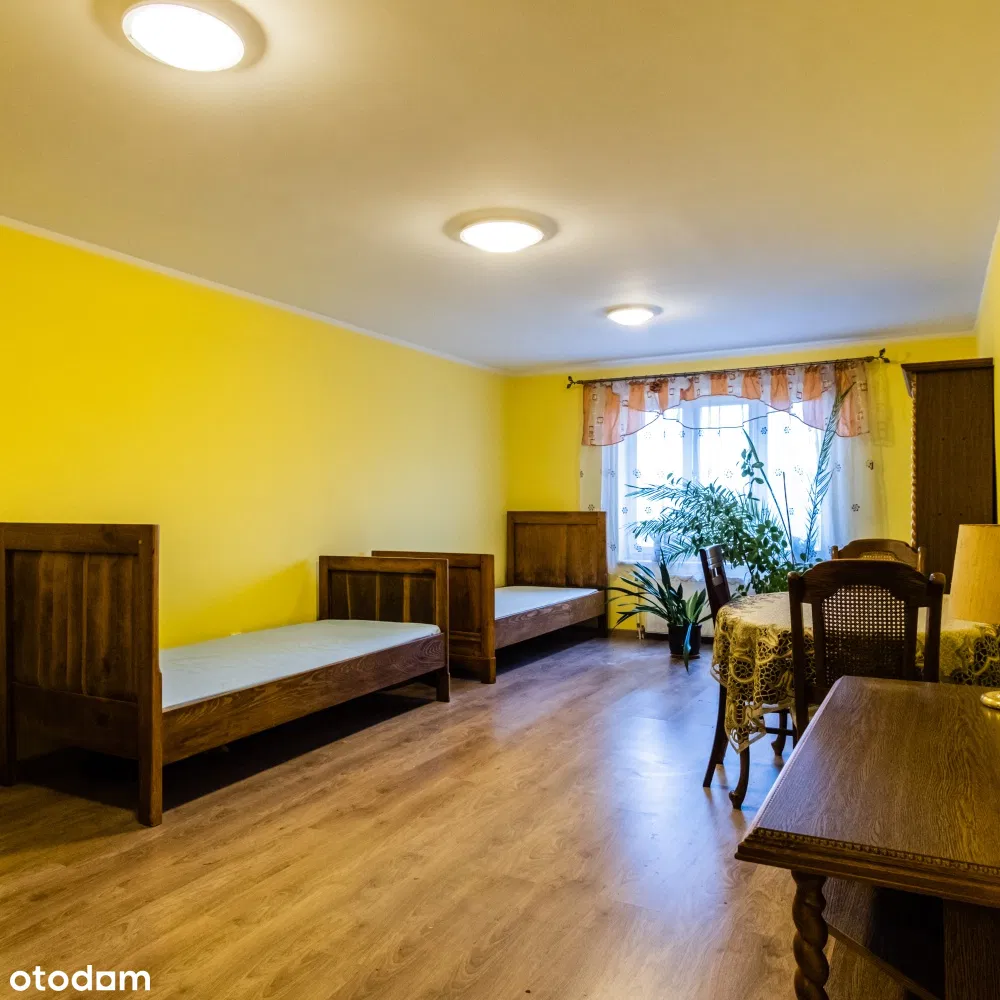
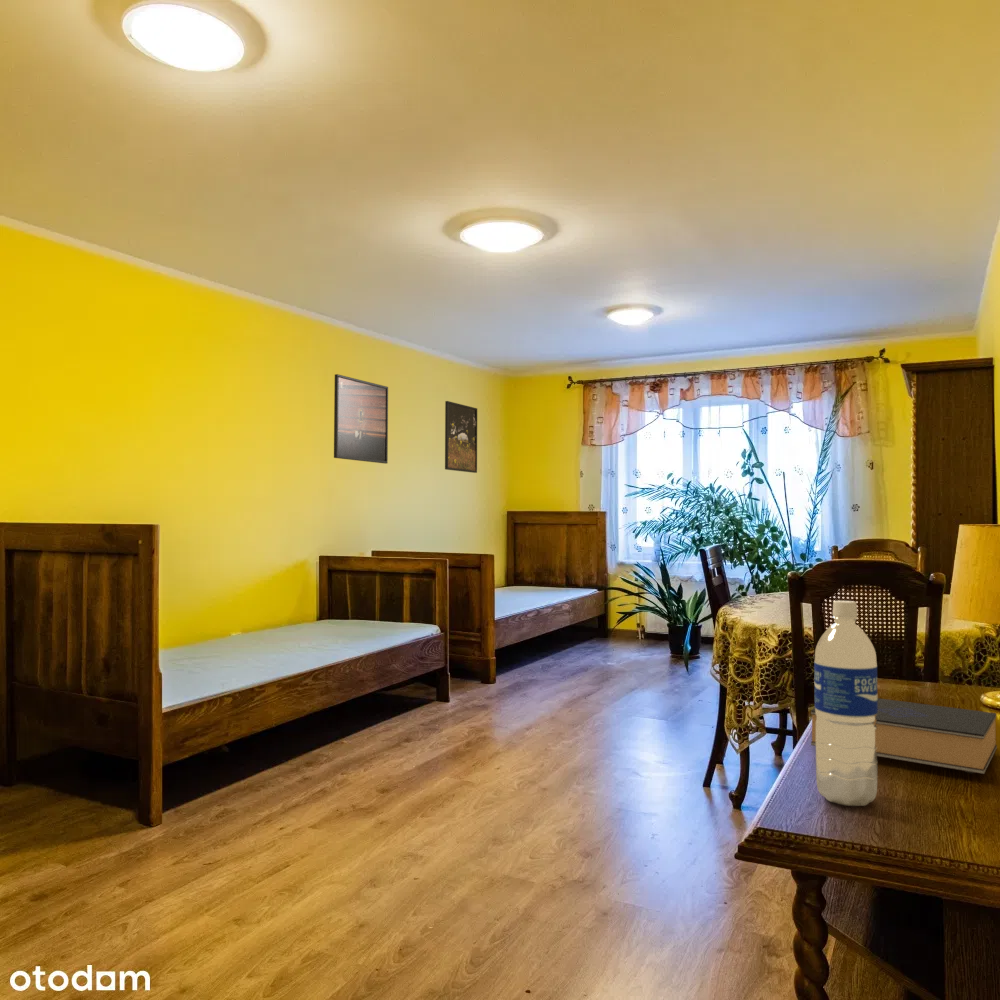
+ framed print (461, 437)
+ water bottle (845, 700)
+ book (903, 731)
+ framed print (362, 420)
